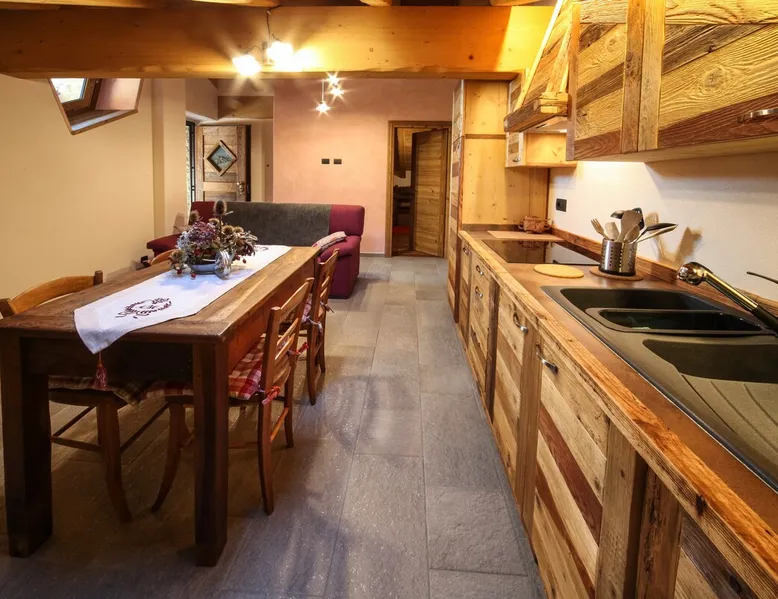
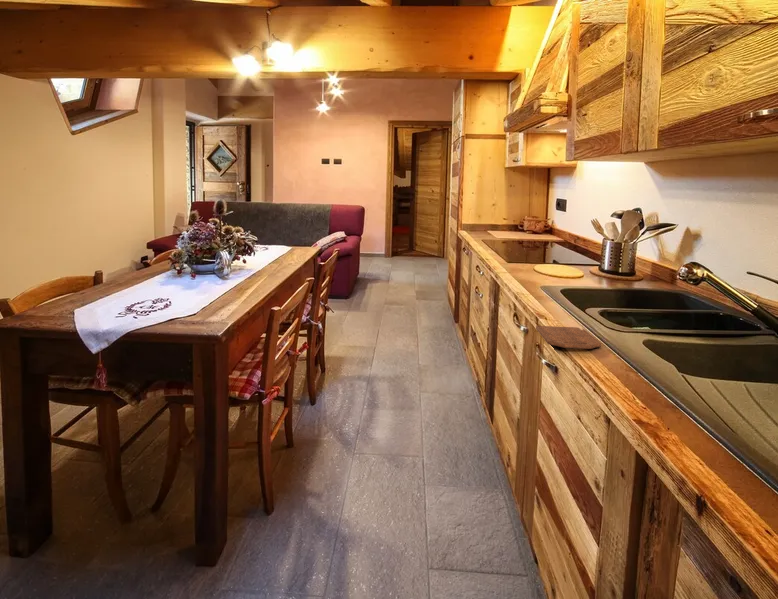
+ cutting board (567, 336)
